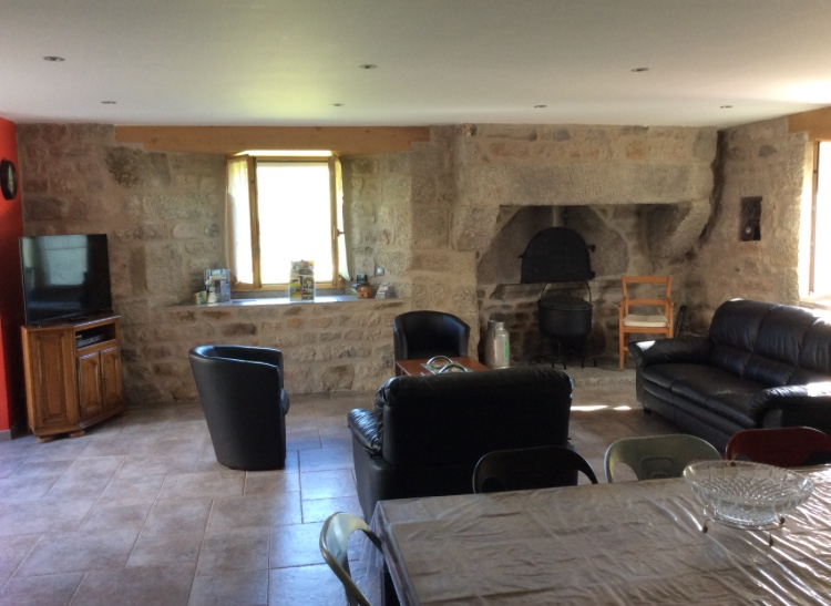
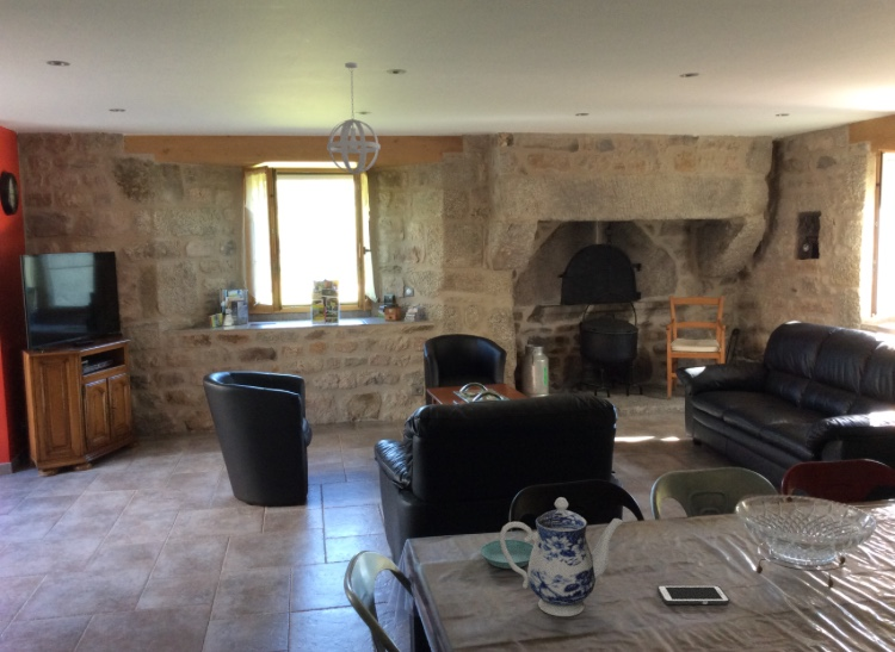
+ cell phone (692, 595)
+ teapot (561, 552)
+ saucer (510, 554)
+ pendant light (352, 119)
